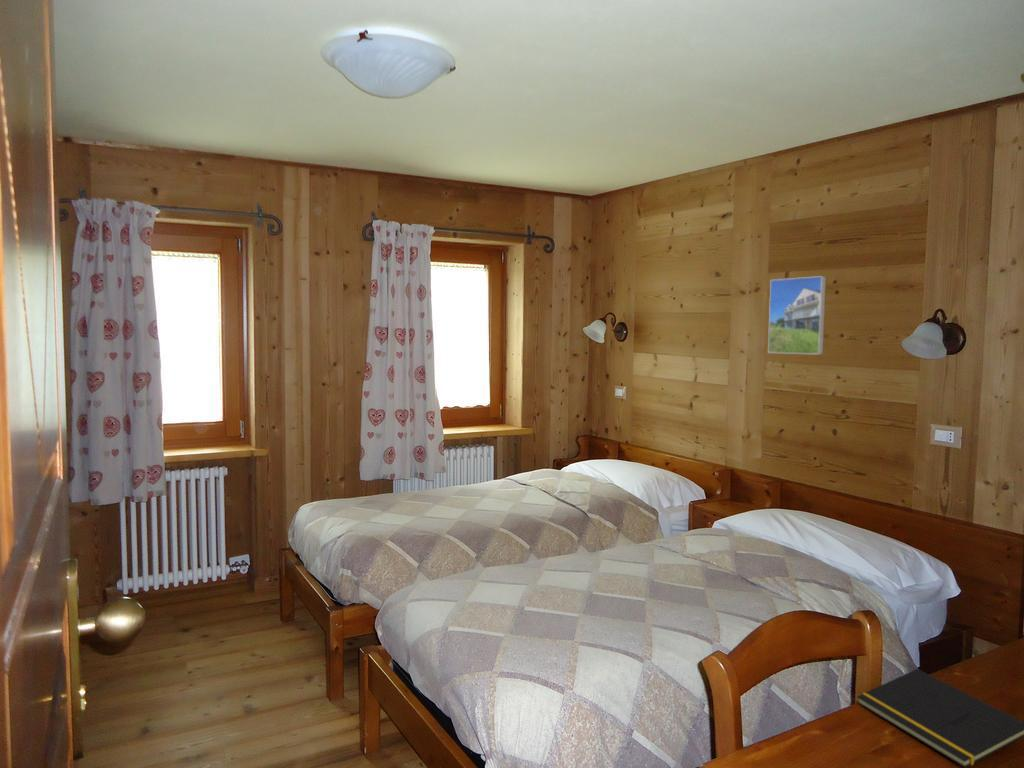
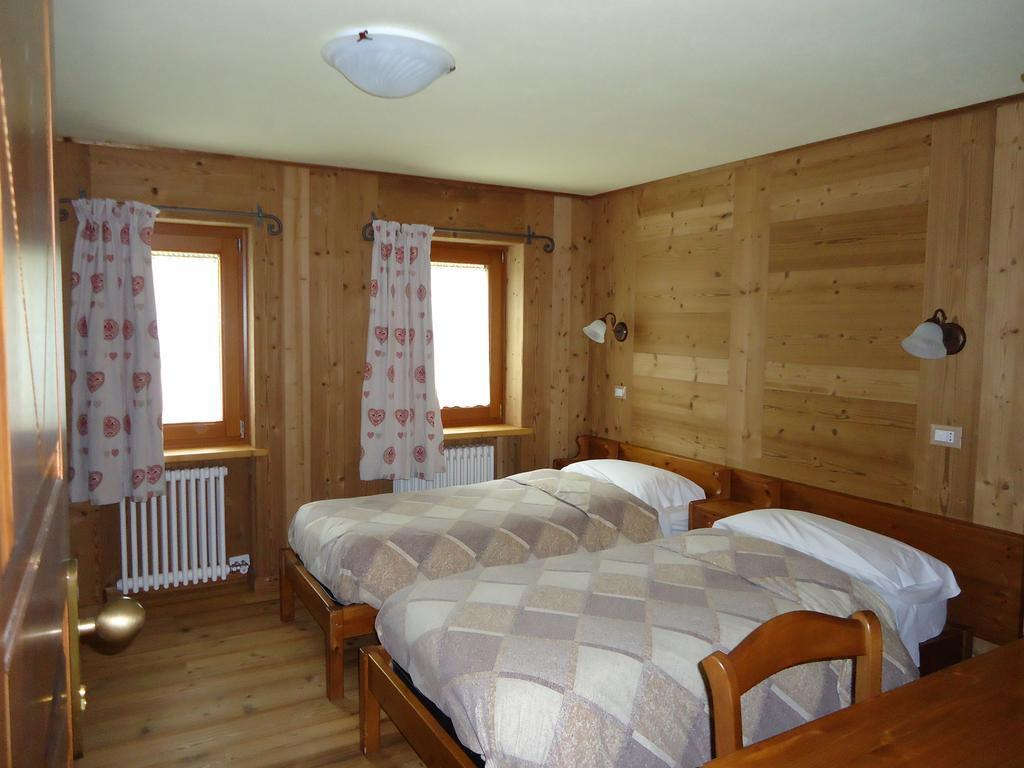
- notepad (939, 713)
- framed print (795, 316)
